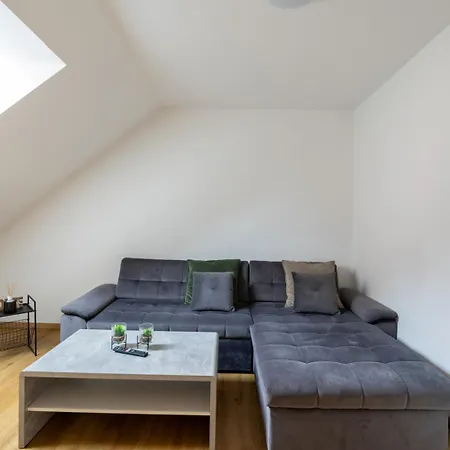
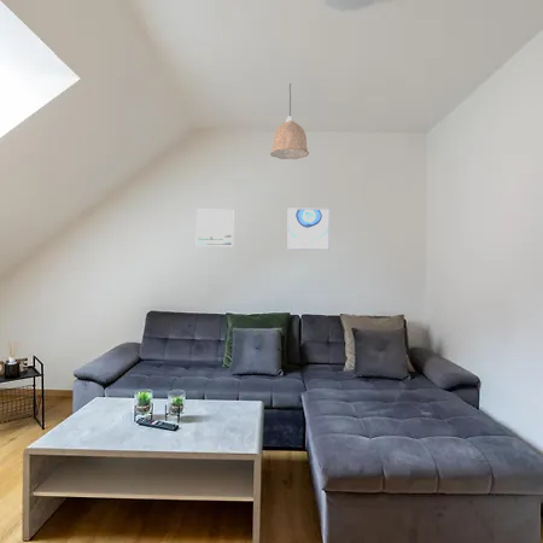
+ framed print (215, 227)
+ wall art (308, 229)
+ pendant lamp (290, 118)
